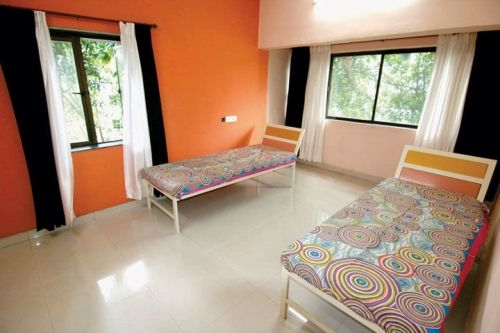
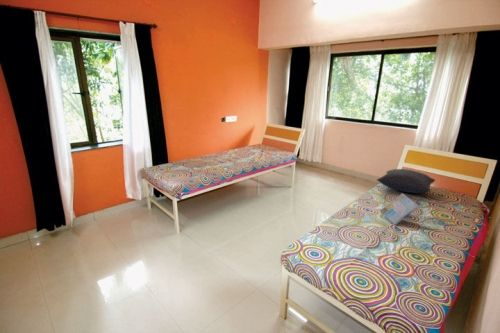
+ book (398, 208)
+ pillow (406, 180)
